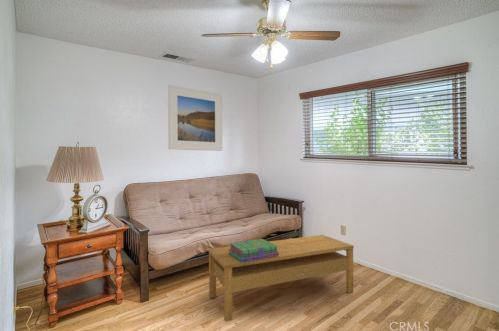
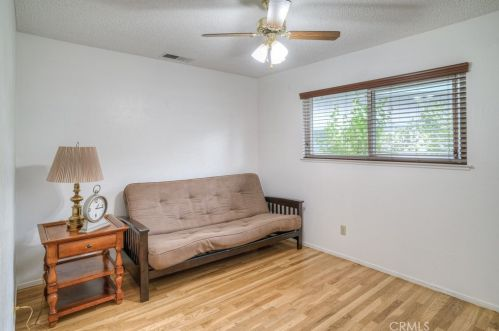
- coffee table (282, 270)
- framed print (196, 120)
- stack of books (253, 249)
